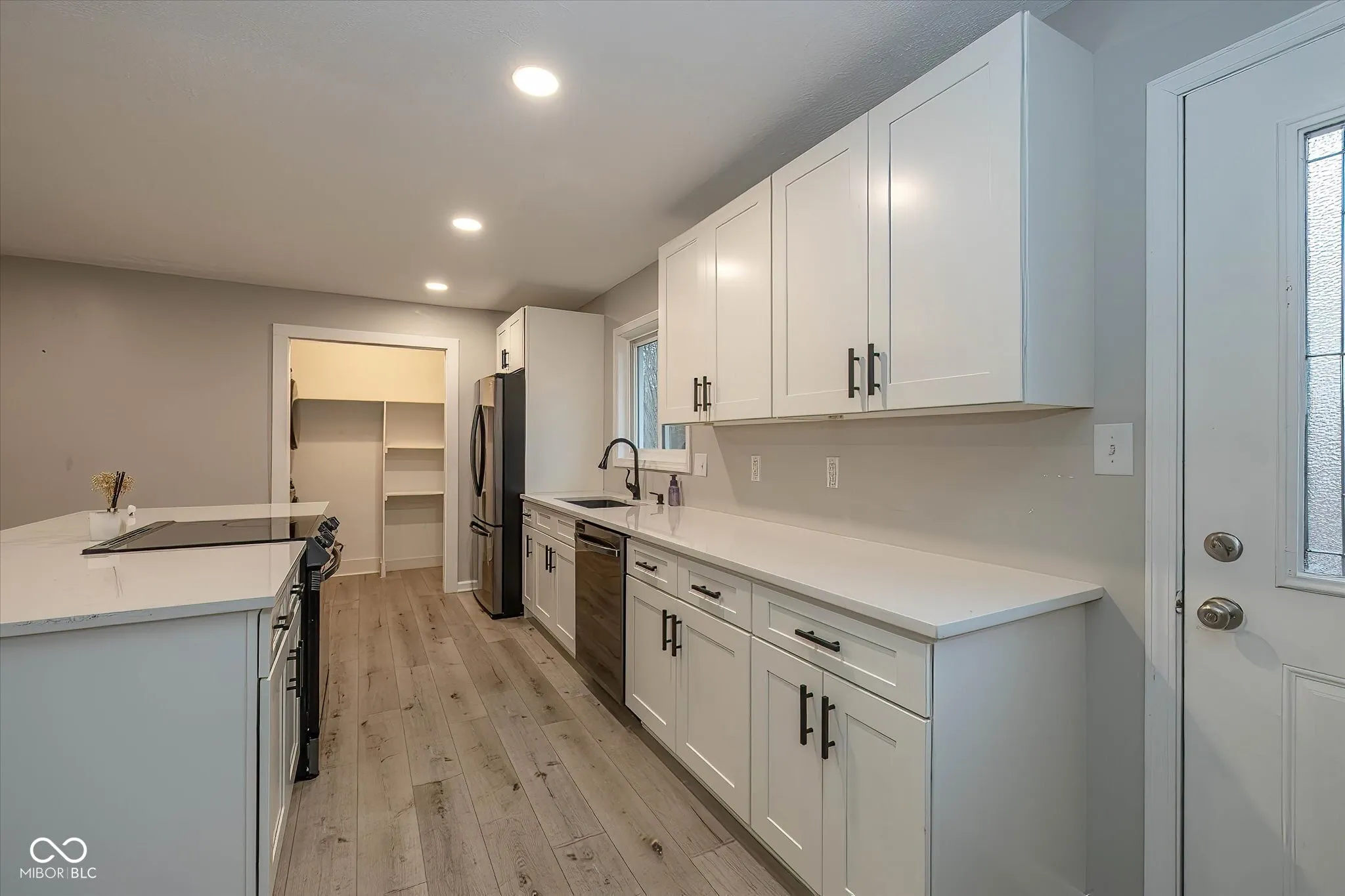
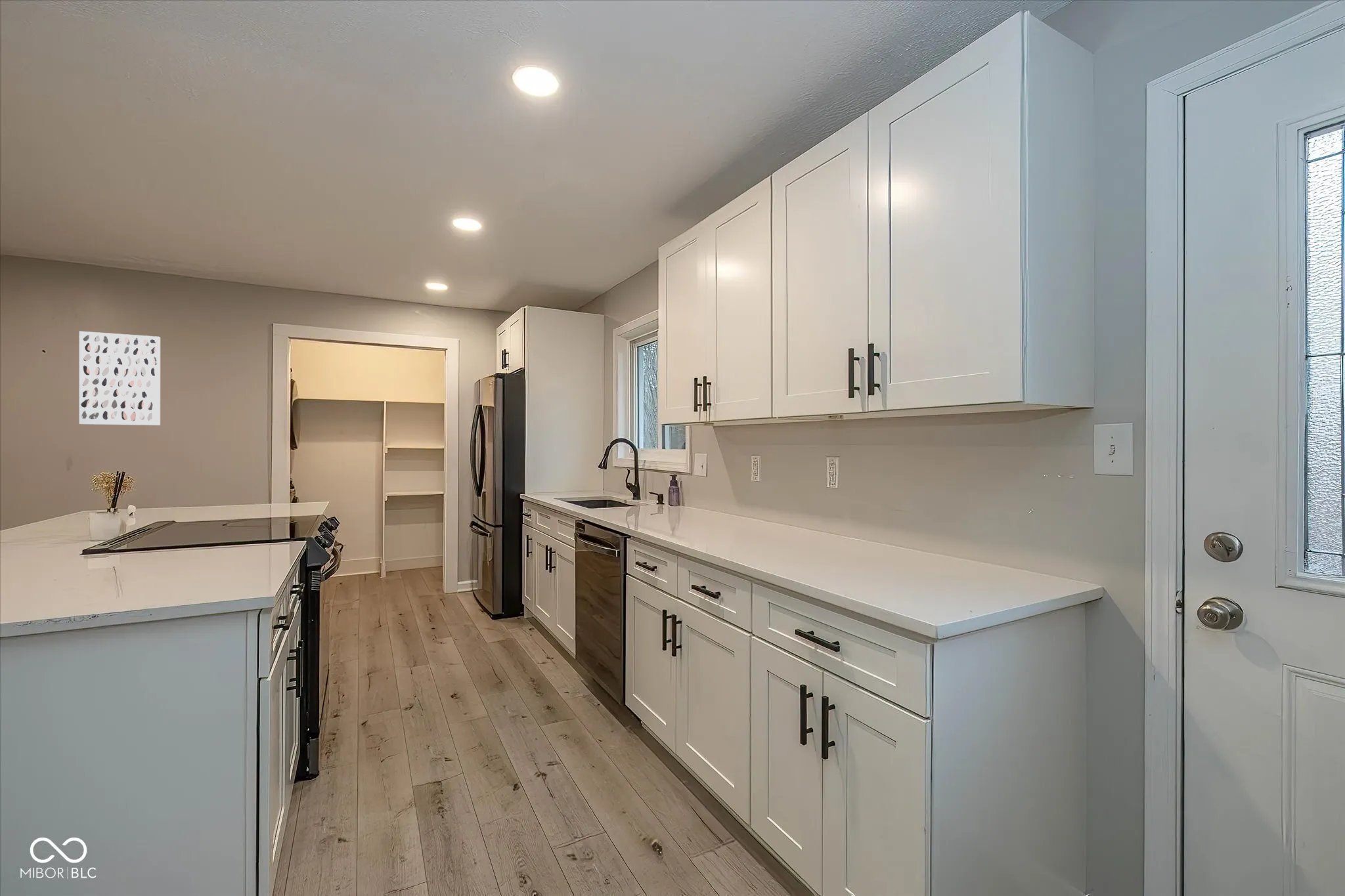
+ wall art (120, 379)
